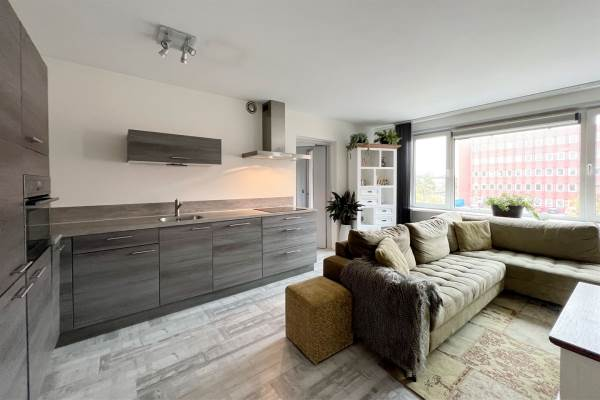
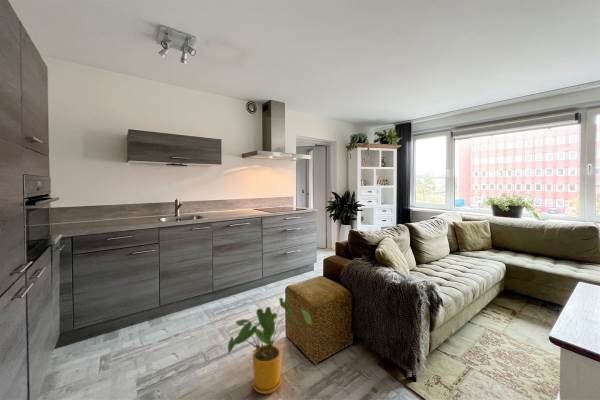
+ house plant (267, 343)
